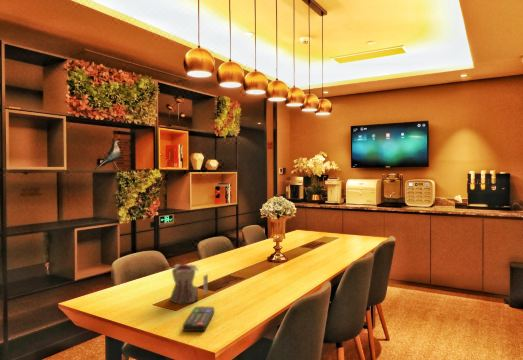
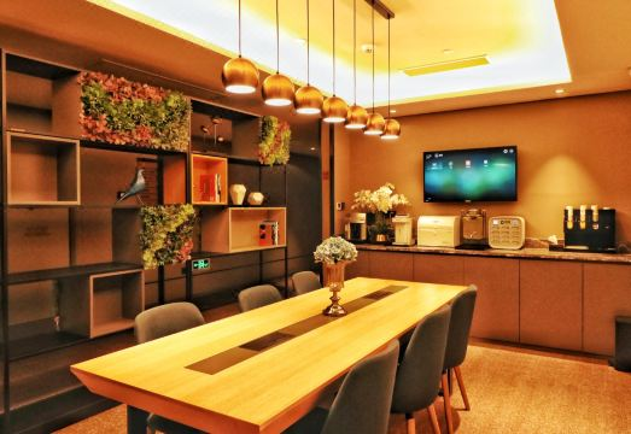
- teapot (187, 280)
- remote control (199, 317)
